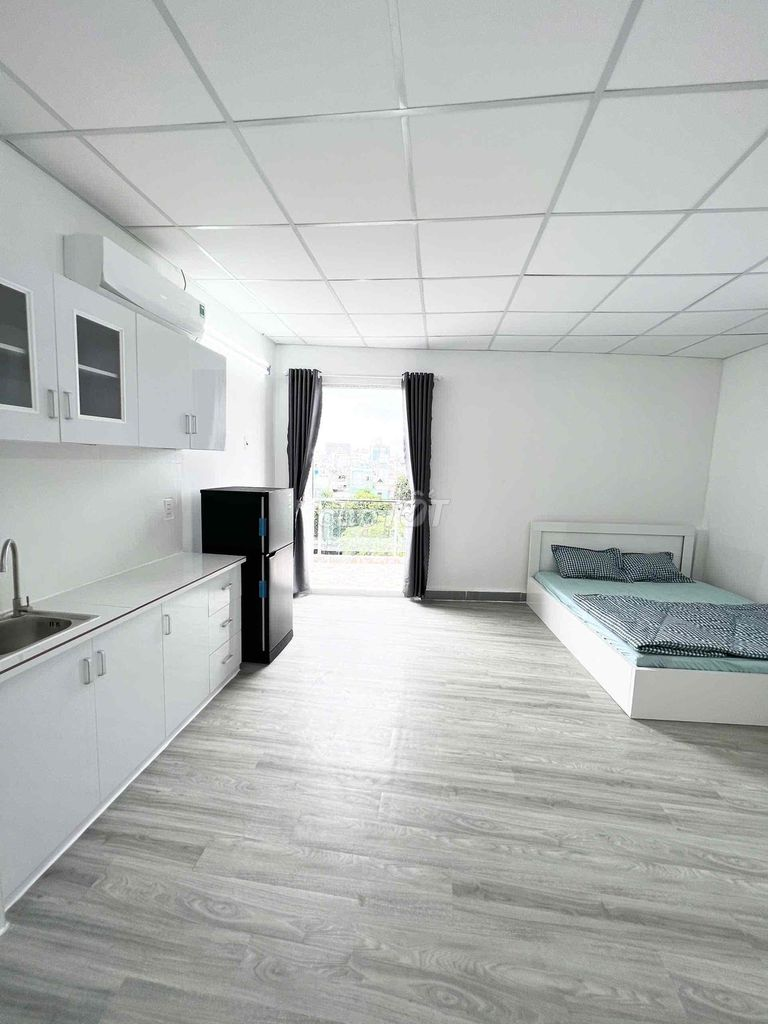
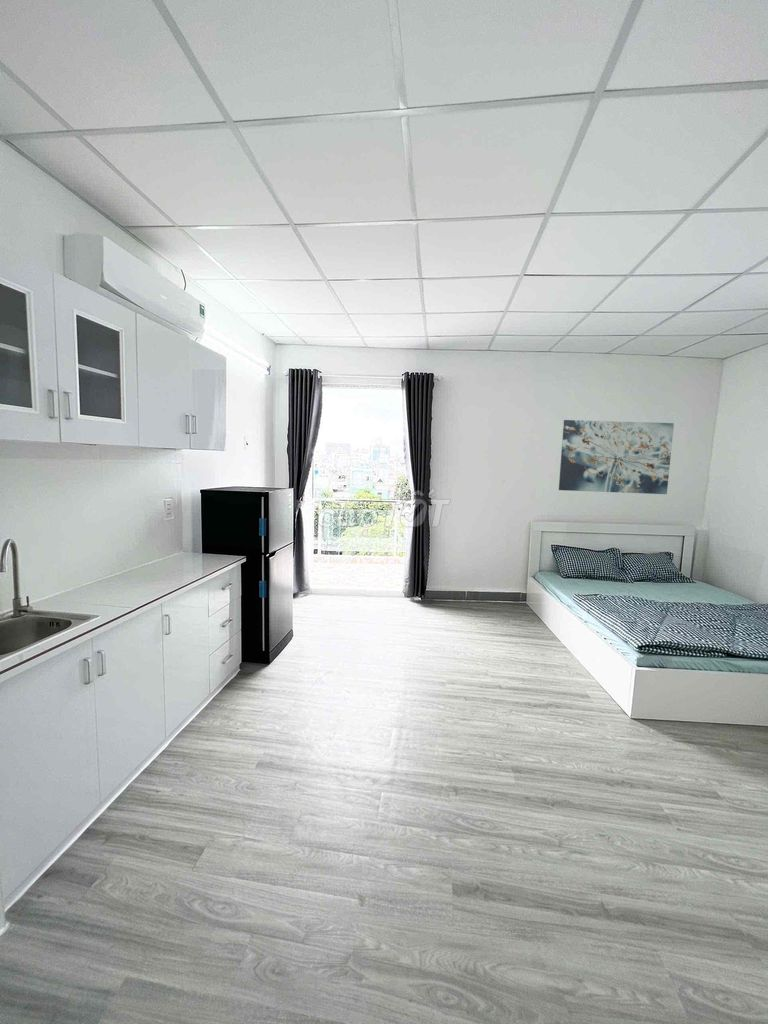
+ wall art (615, 457)
